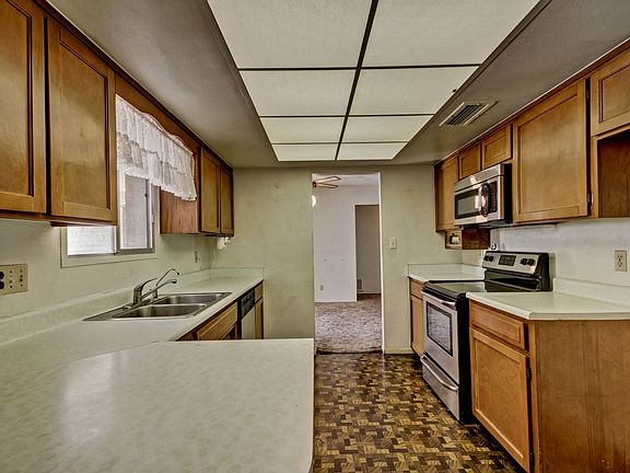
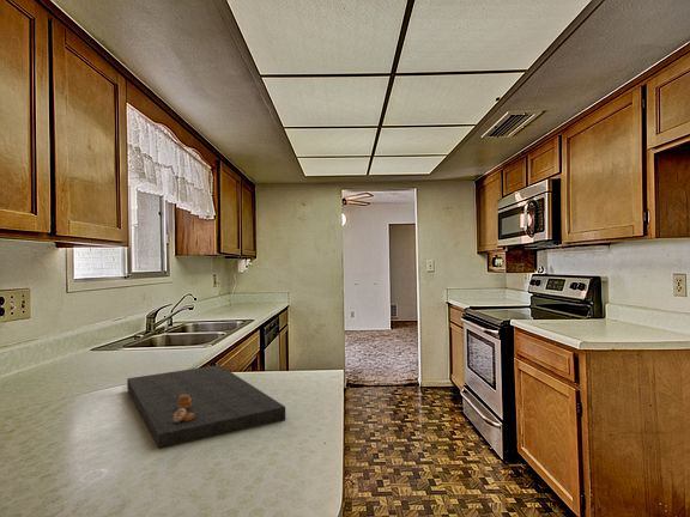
+ cutting board (196, 390)
